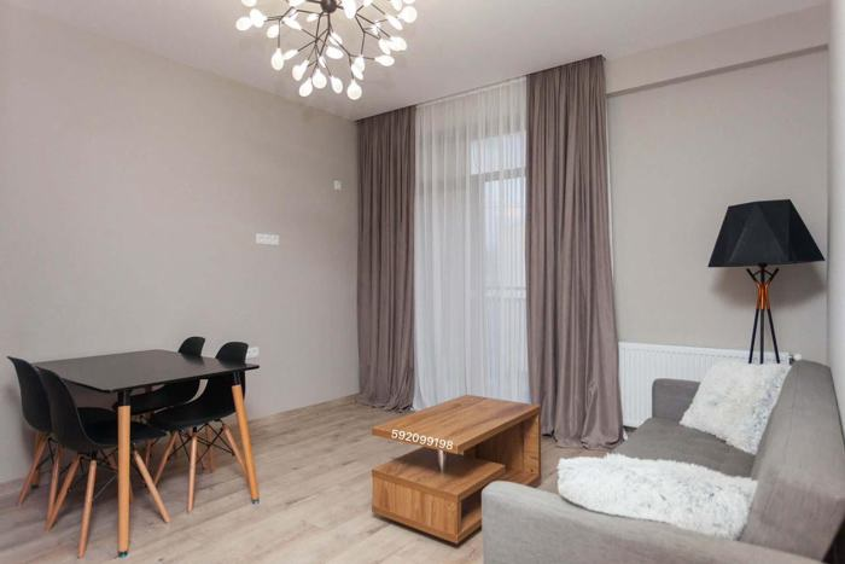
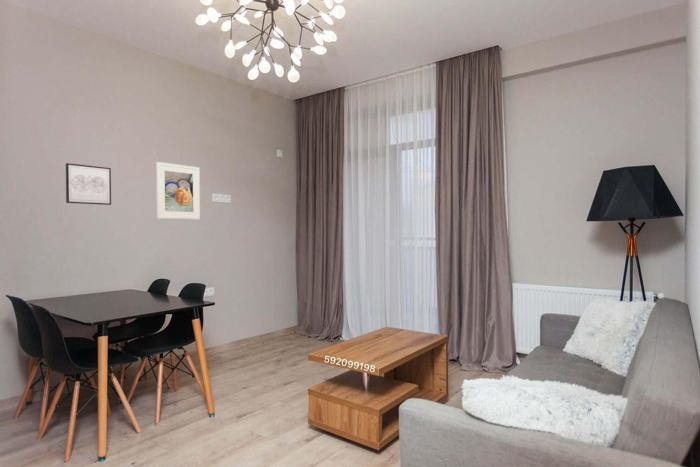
+ wall art (89, 184)
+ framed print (179, 191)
